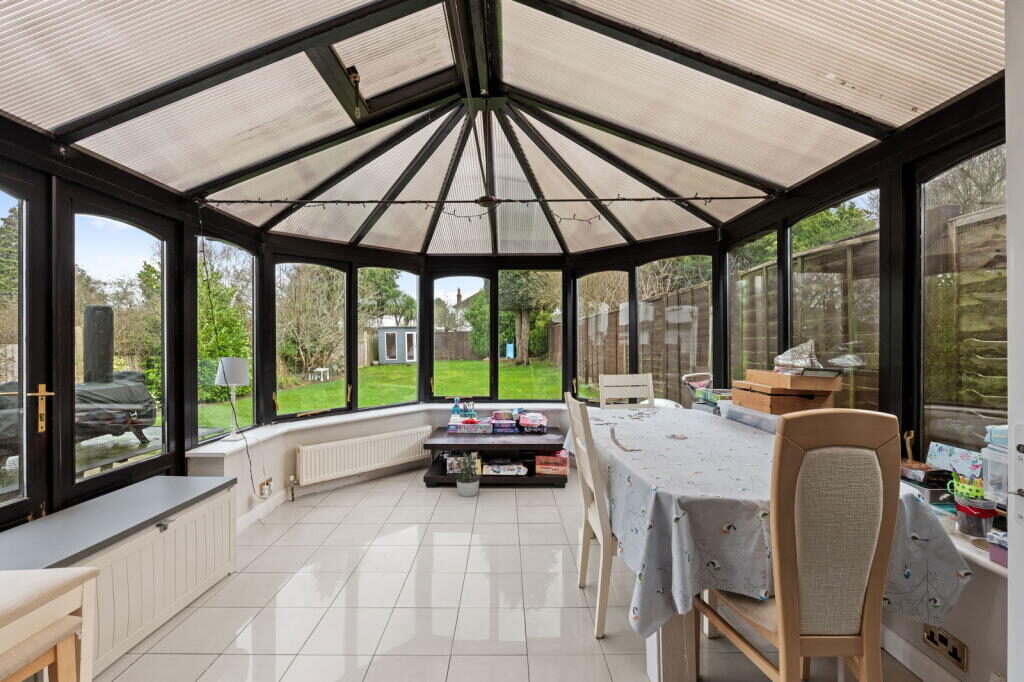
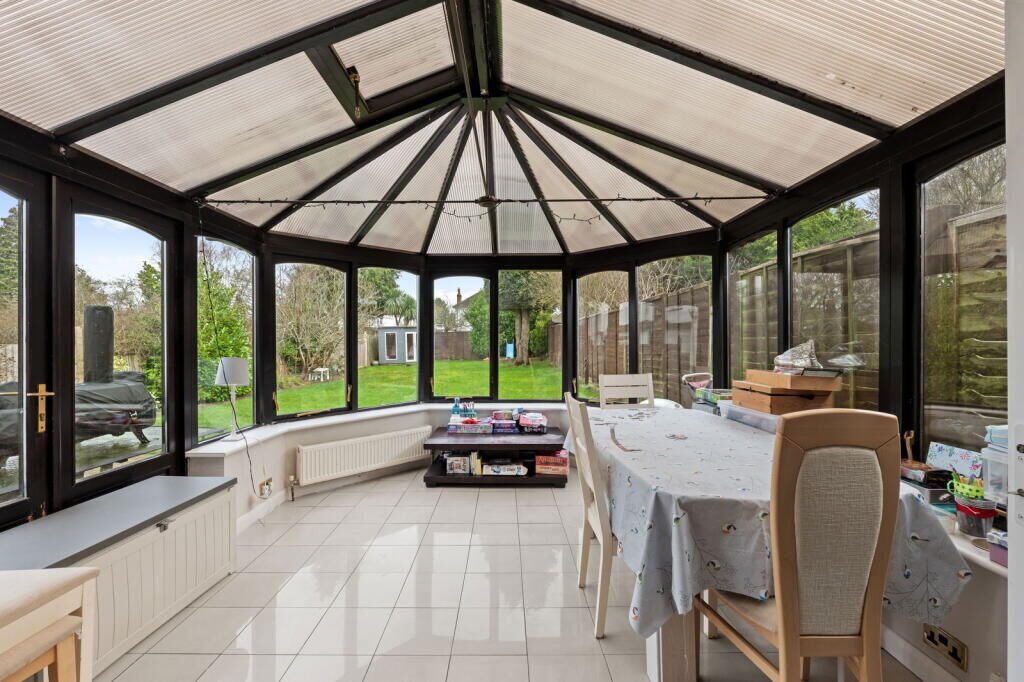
- potted plant (466, 472)
